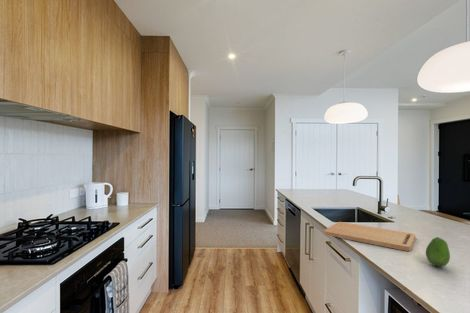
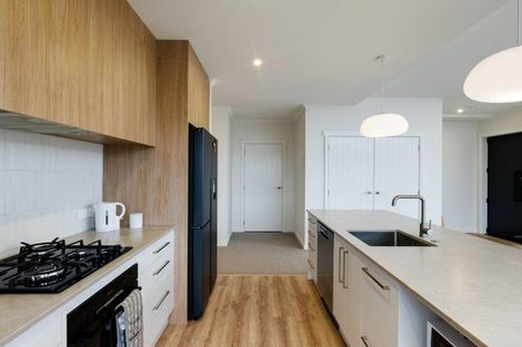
- fruit (437, 251)
- cutting board (368, 234)
